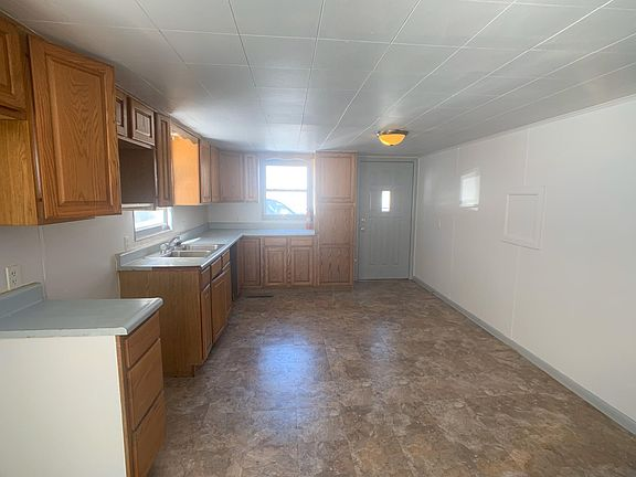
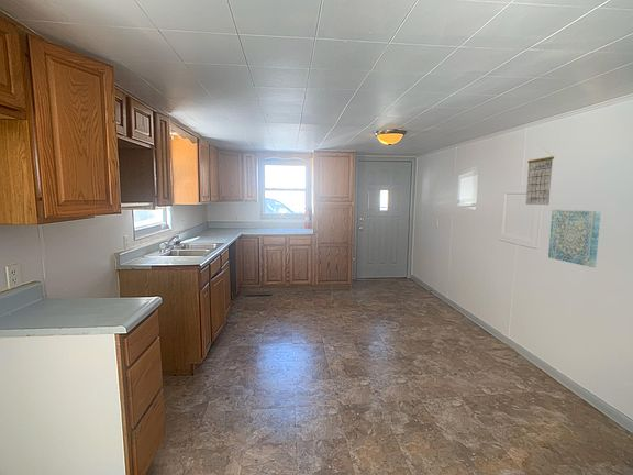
+ calendar (538, 176)
+ wall art (571, 236)
